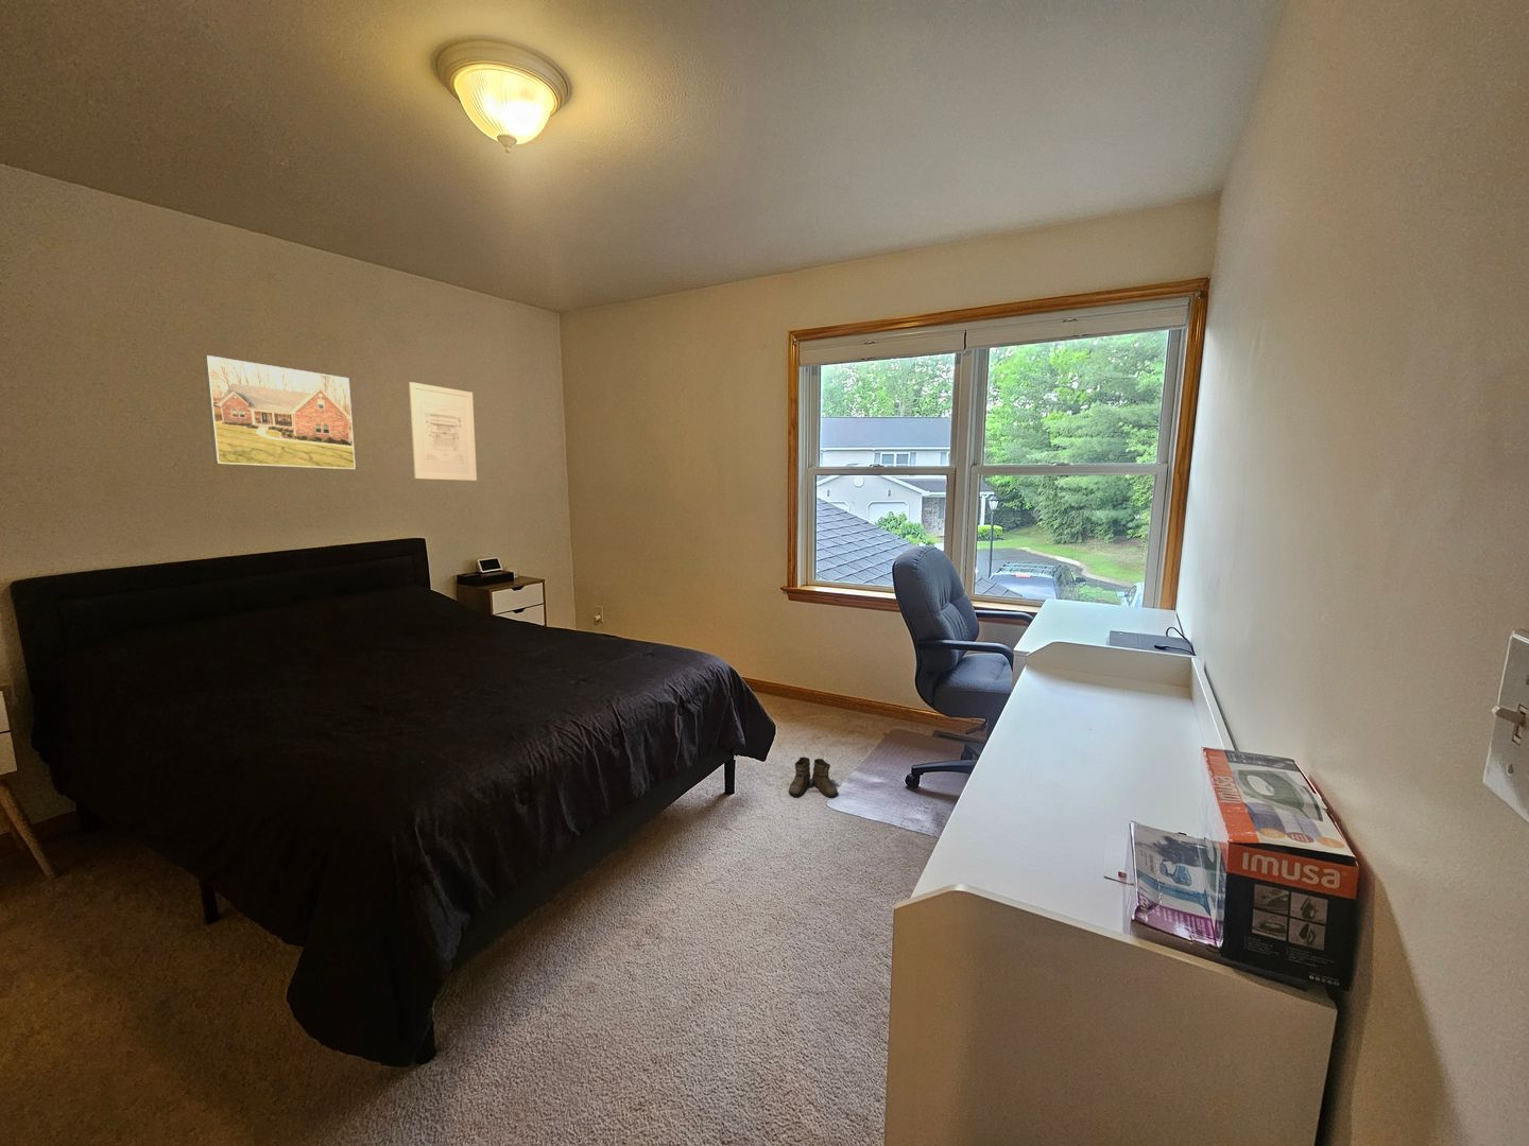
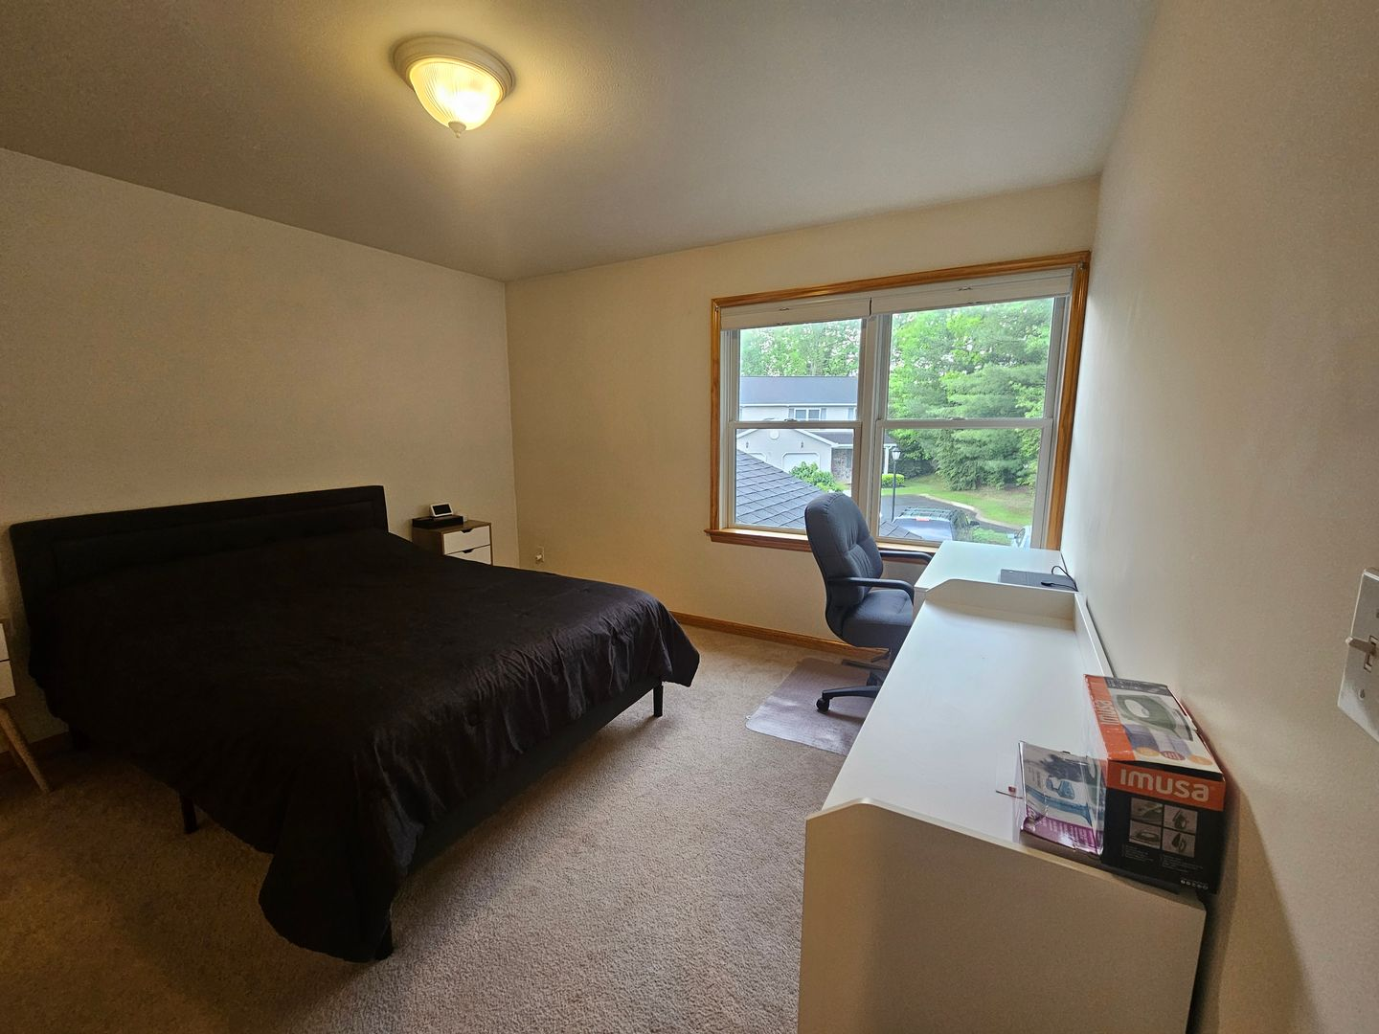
- boots (809, 775)
- wall art (444, 433)
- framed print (287, 417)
